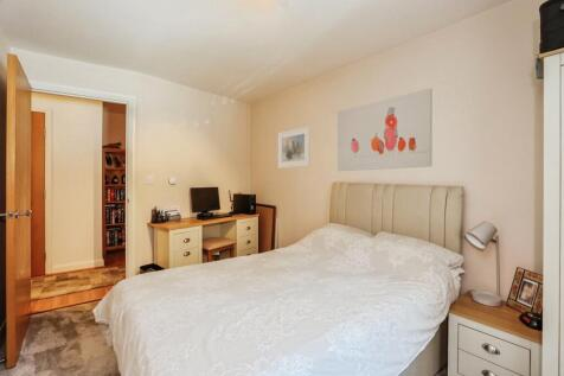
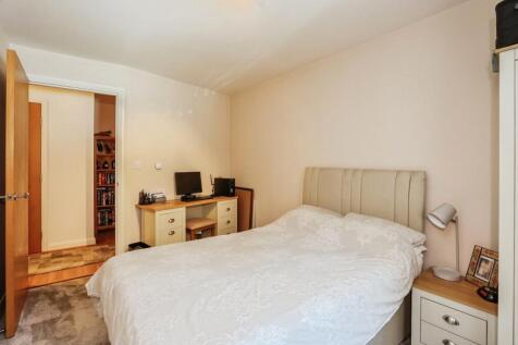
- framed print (293, 148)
- wall art (378, 135)
